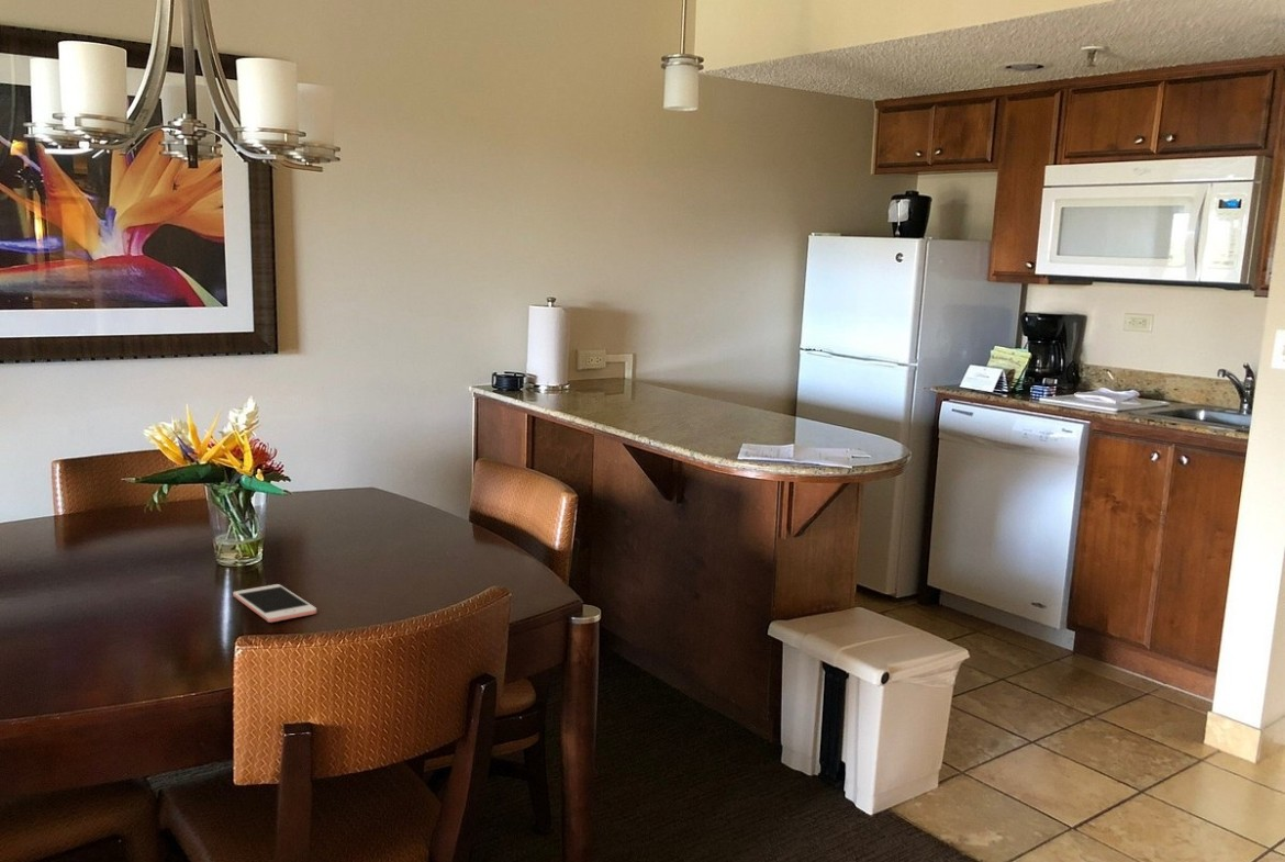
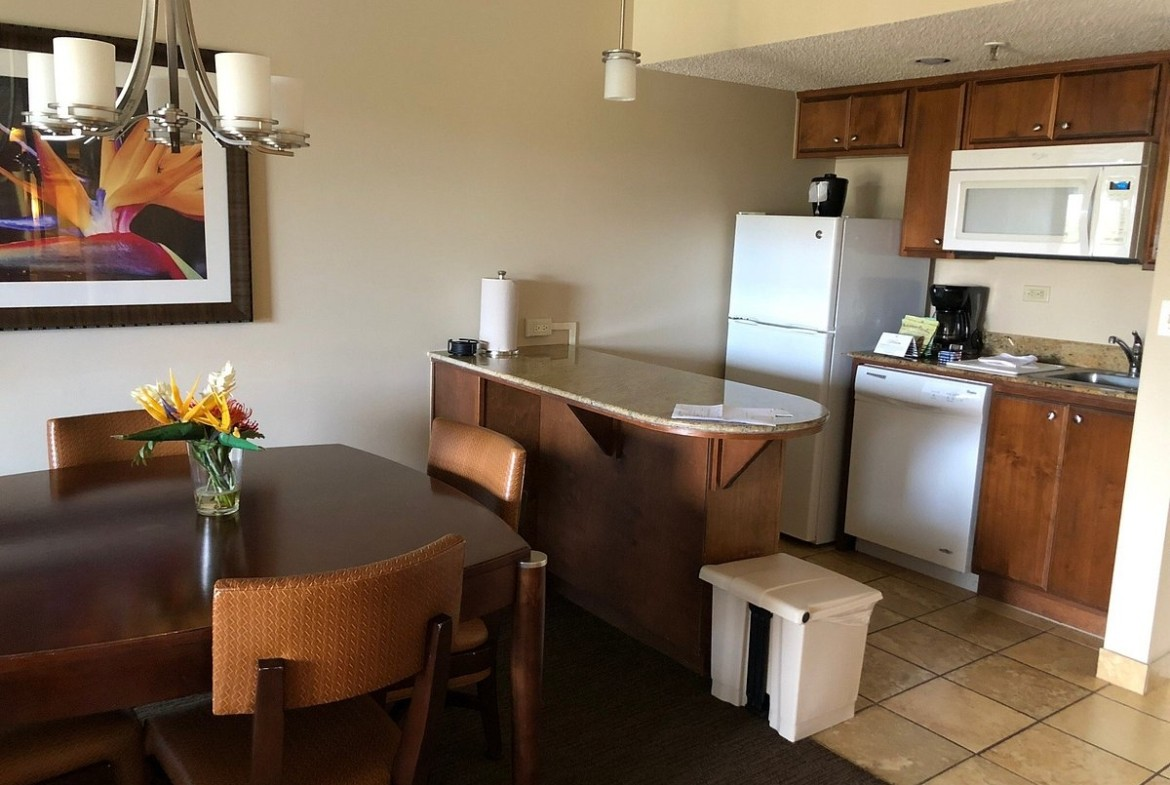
- cell phone (273, 602)
